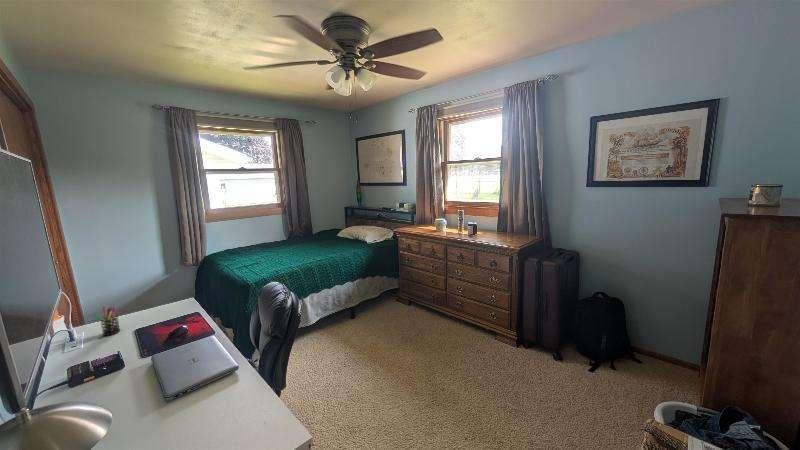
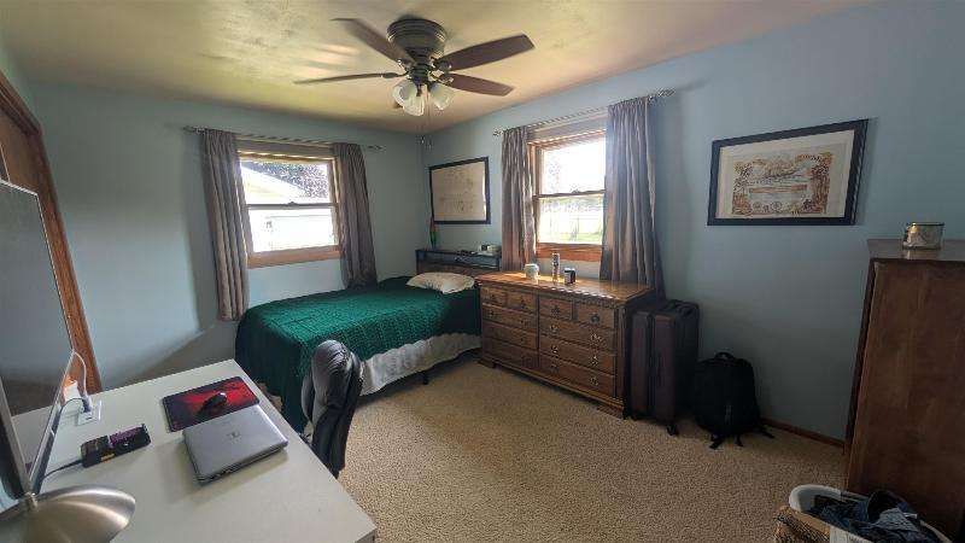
- pen holder (107, 320)
